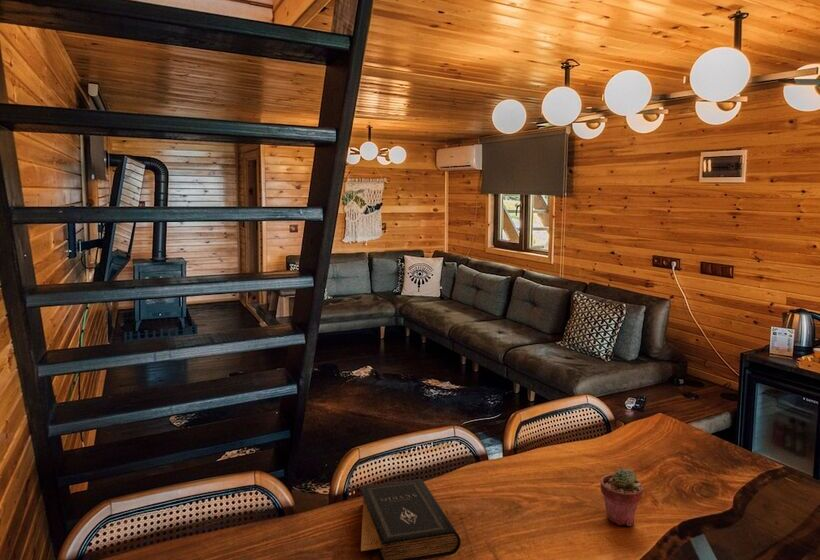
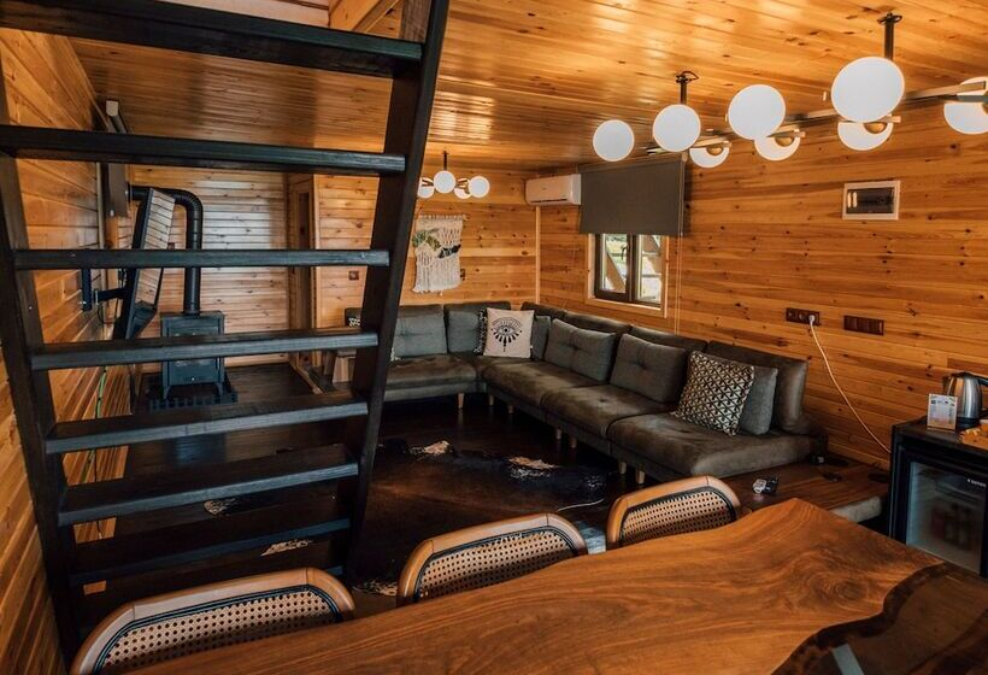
- potted succulent (621, 493)
- book (398, 518)
